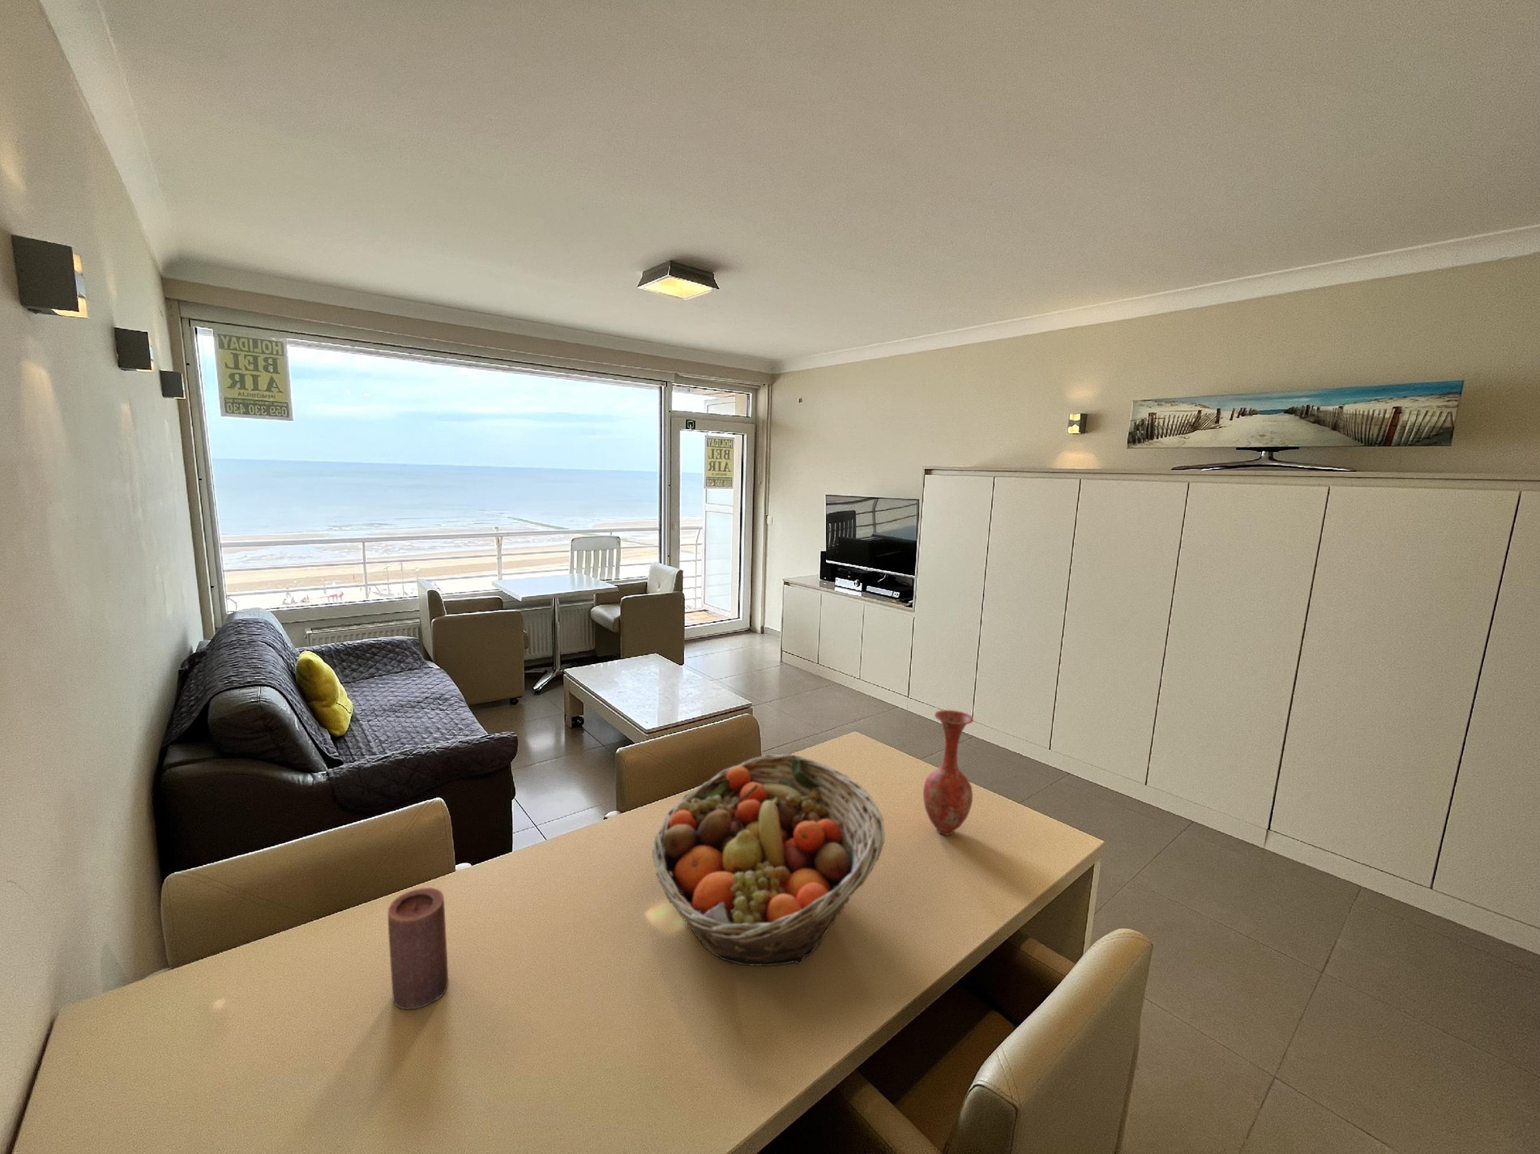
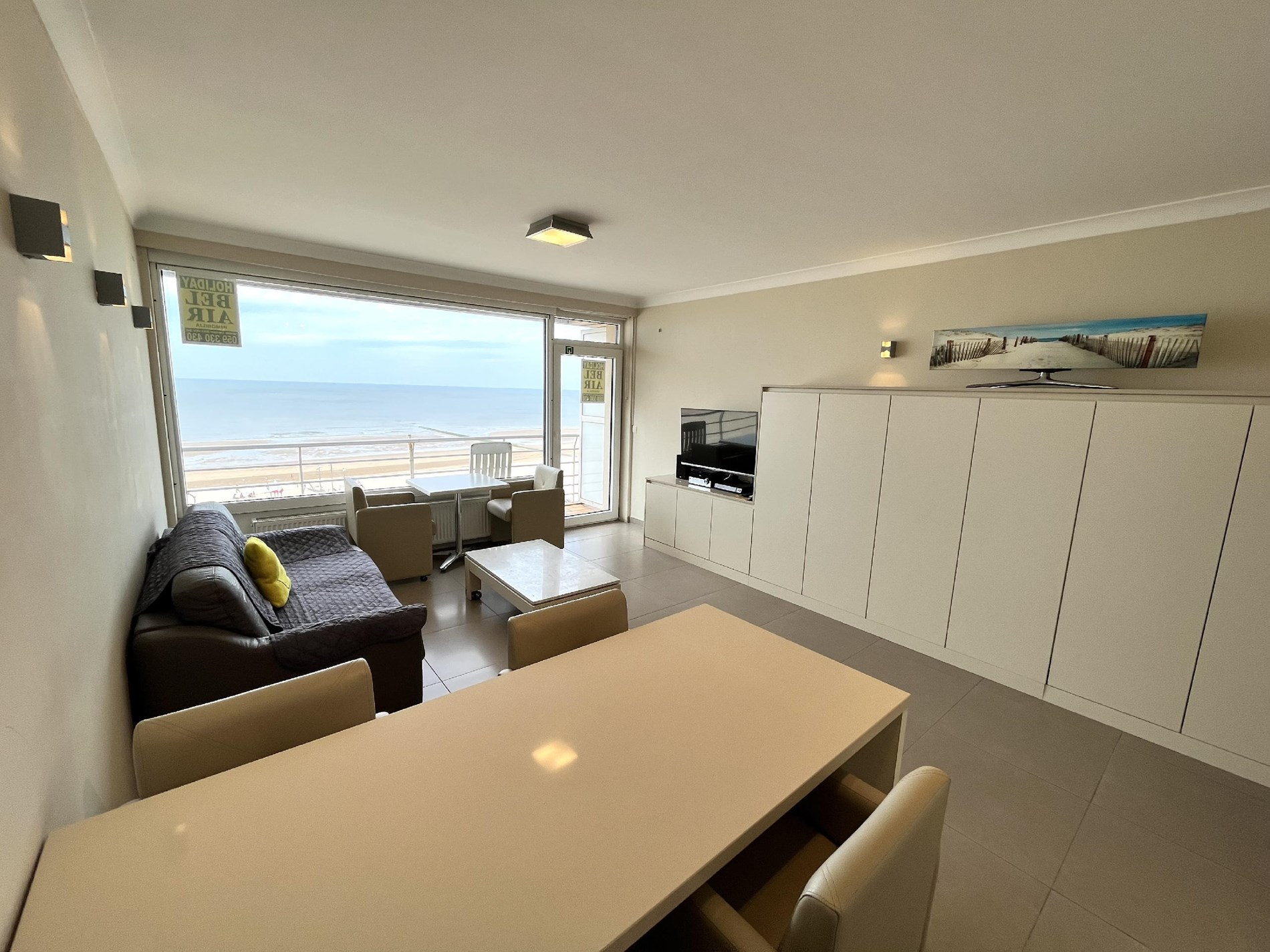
- fruit basket (764, 847)
- vase (949, 775)
- candle (418, 946)
